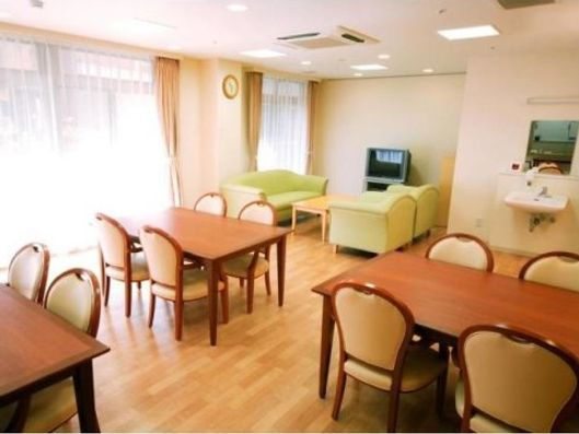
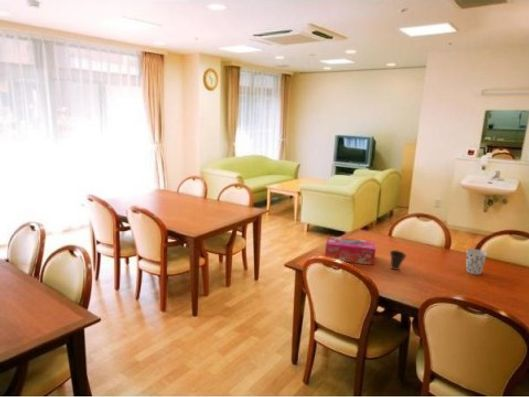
+ tissue box (350, 250)
+ cup (397, 261)
+ cup (475, 261)
